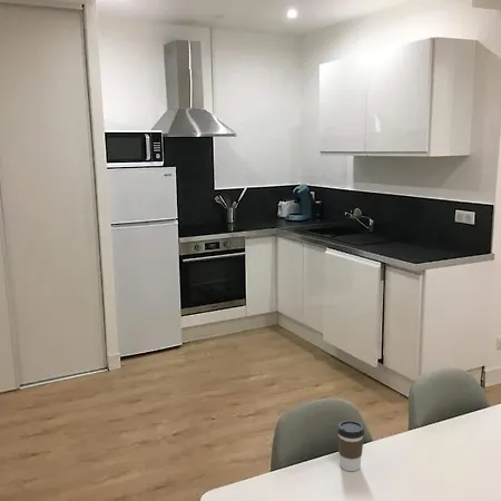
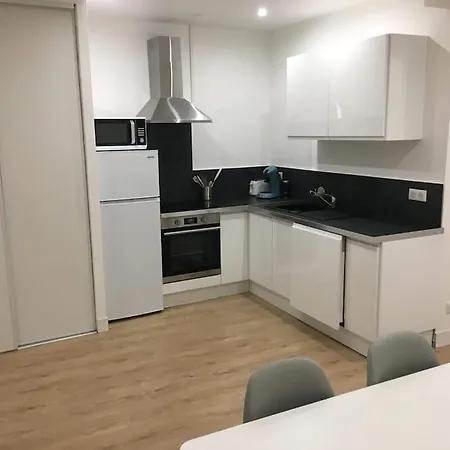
- coffee cup (350, 445)
